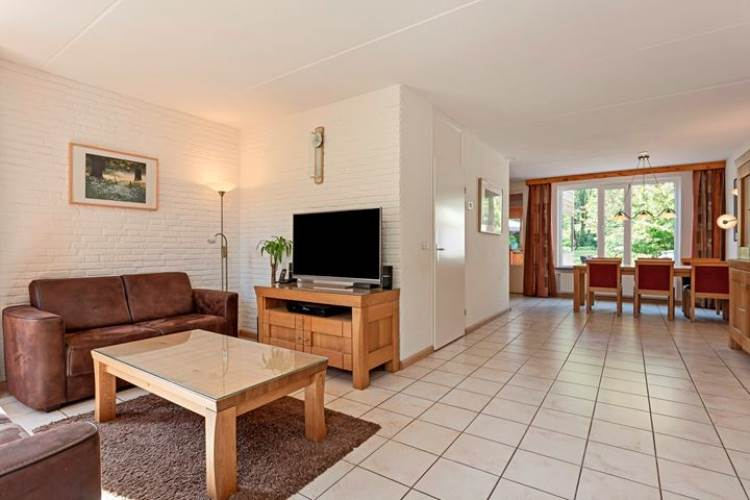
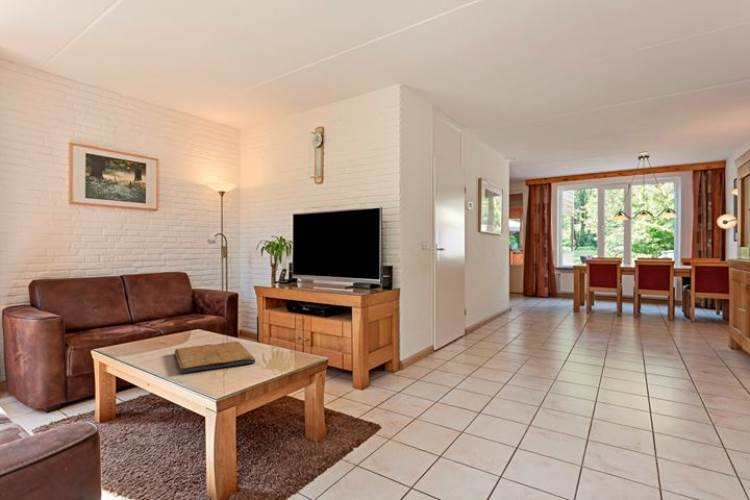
+ religious icon (213, 355)
